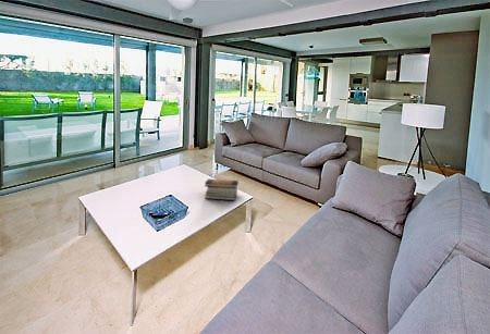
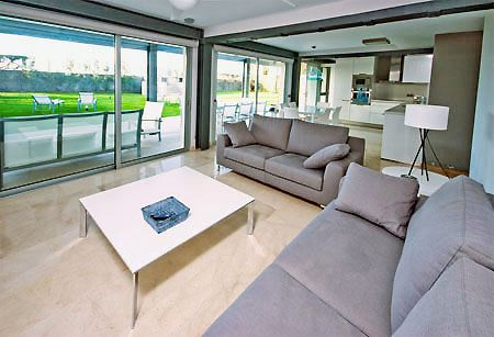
- book stack (221, 189)
